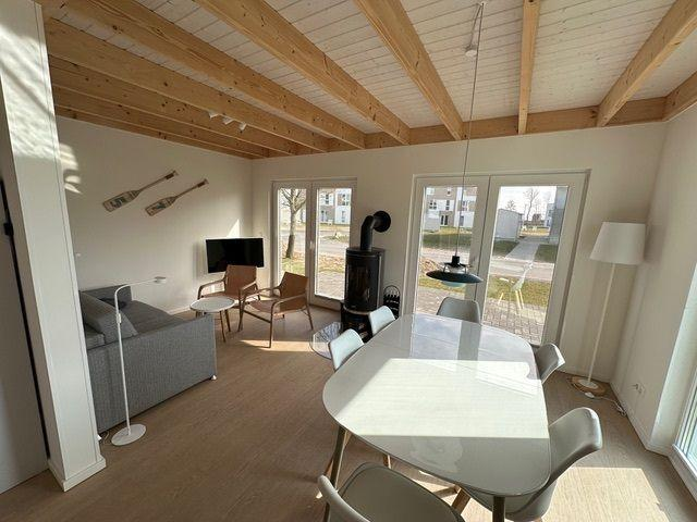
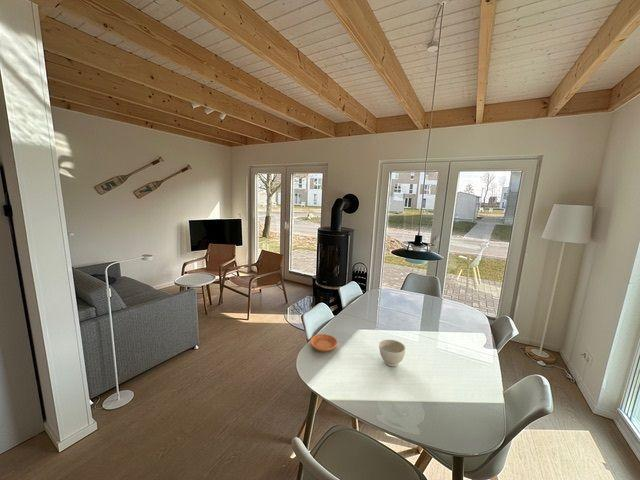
+ bowl (391, 354)
+ saucer (323, 343)
